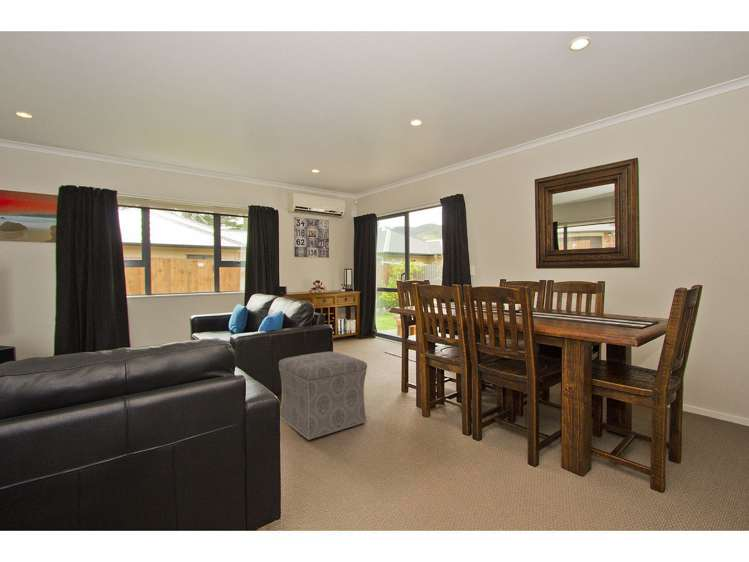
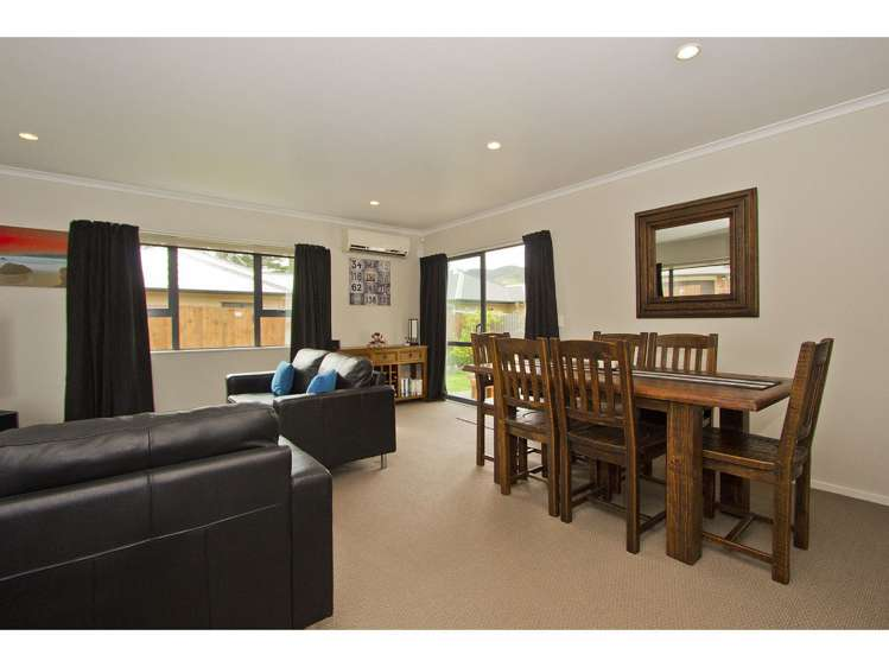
- ottoman (322, 389)
